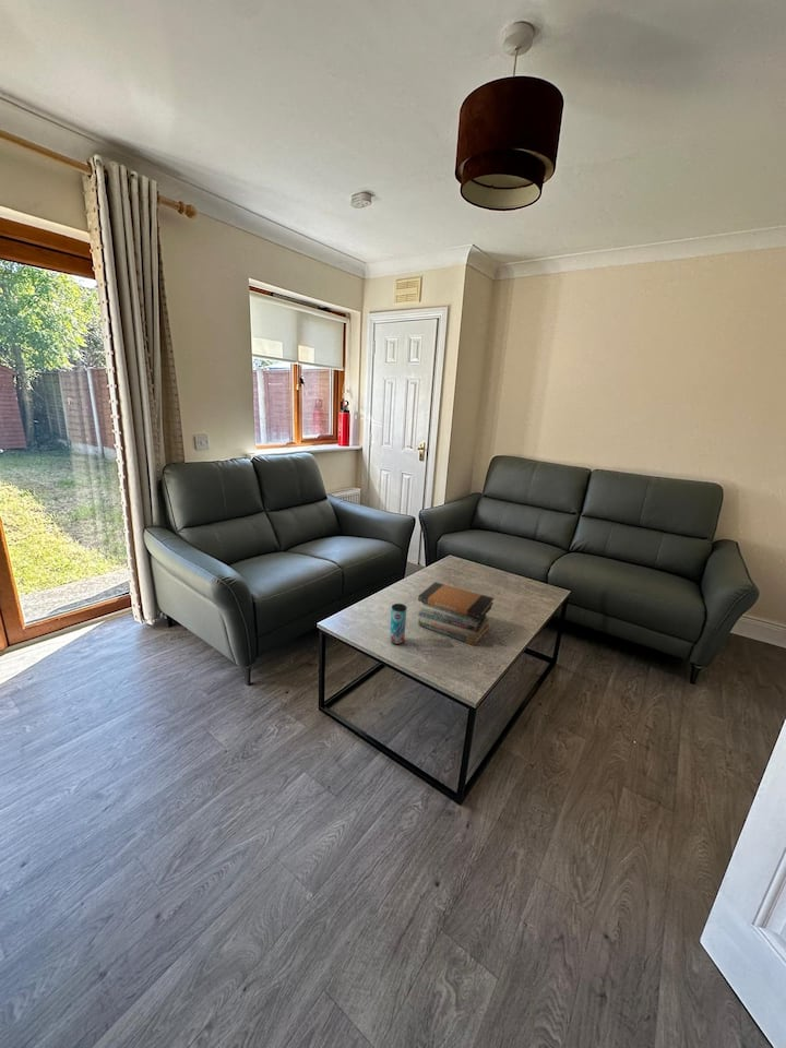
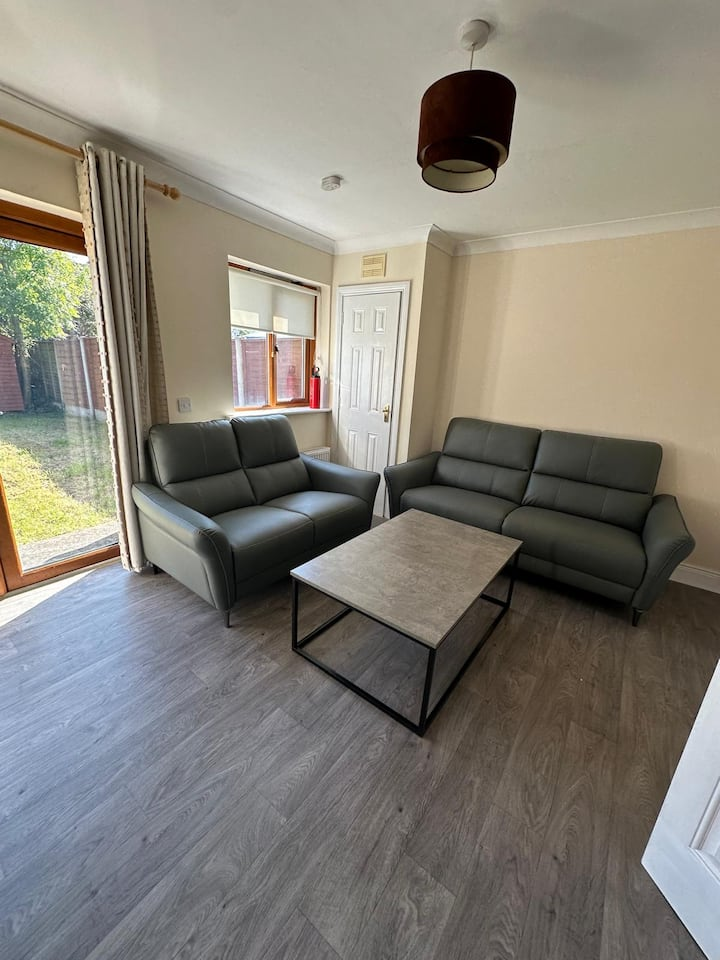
- book stack (454, 611)
- beverage can (397, 623)
